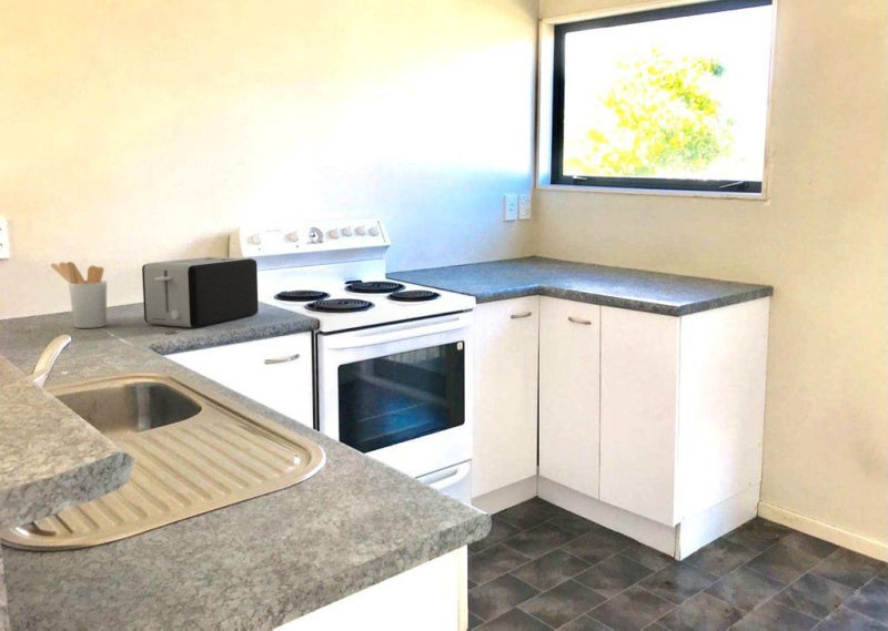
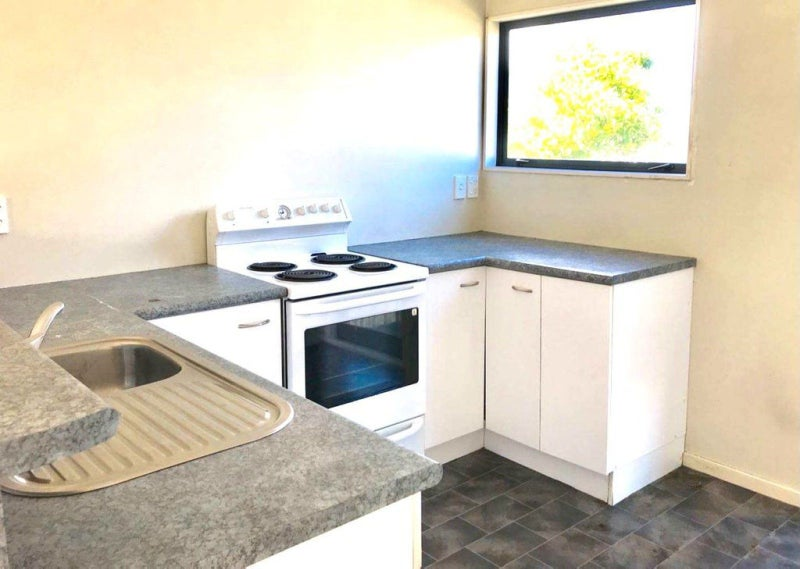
- utensil holder (80, 293)
- toaster (202, 289)
